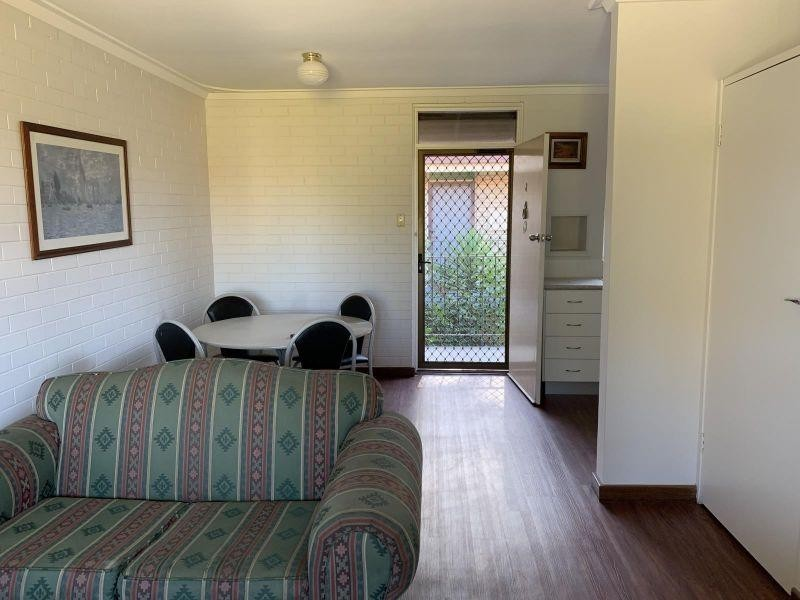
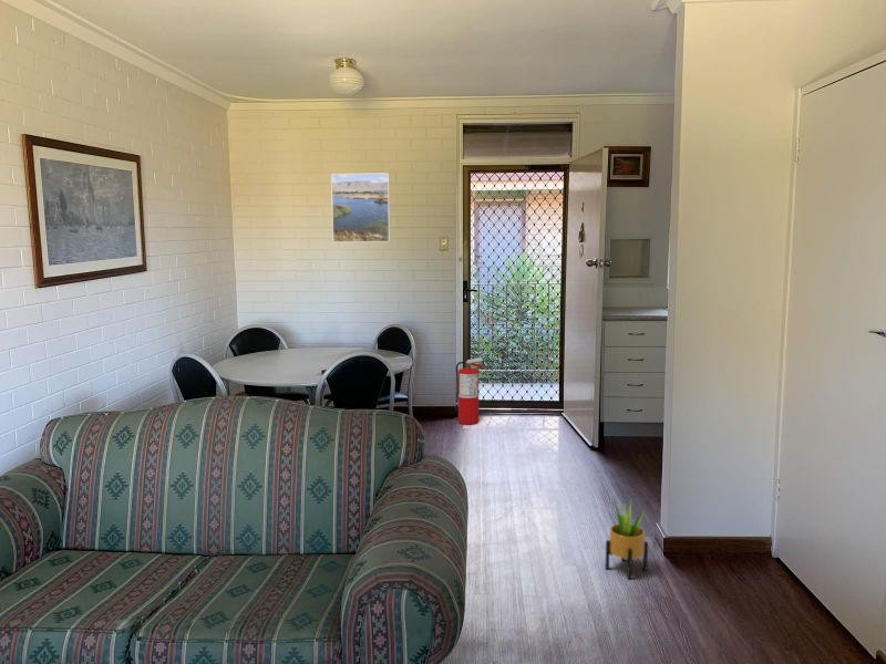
+ fire extinguisher (468, 390)
+ potted plant (627, 536)
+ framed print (360, 208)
